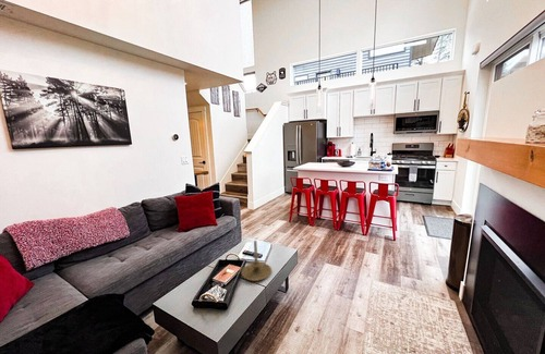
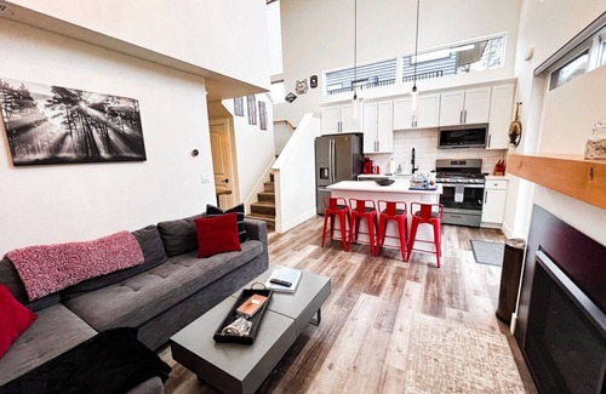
- candle holder (255, 256)
